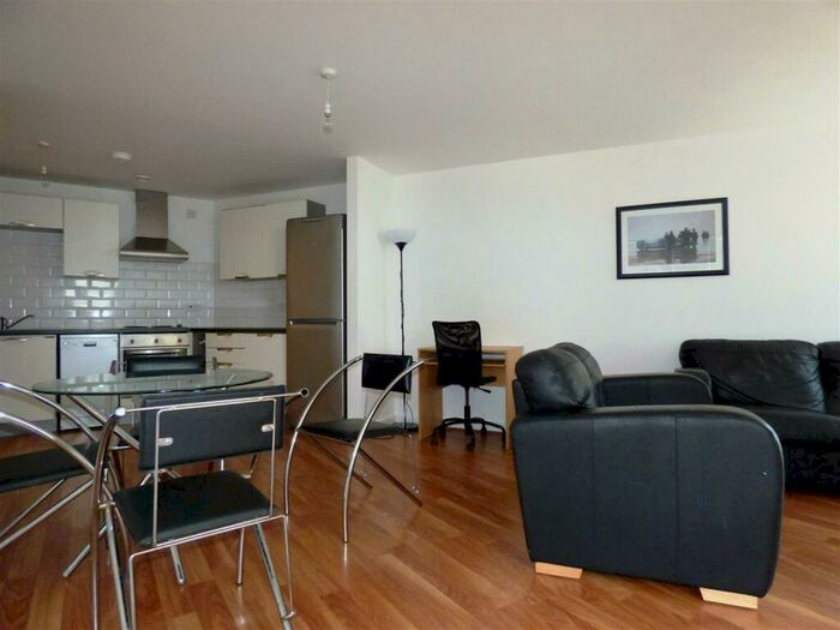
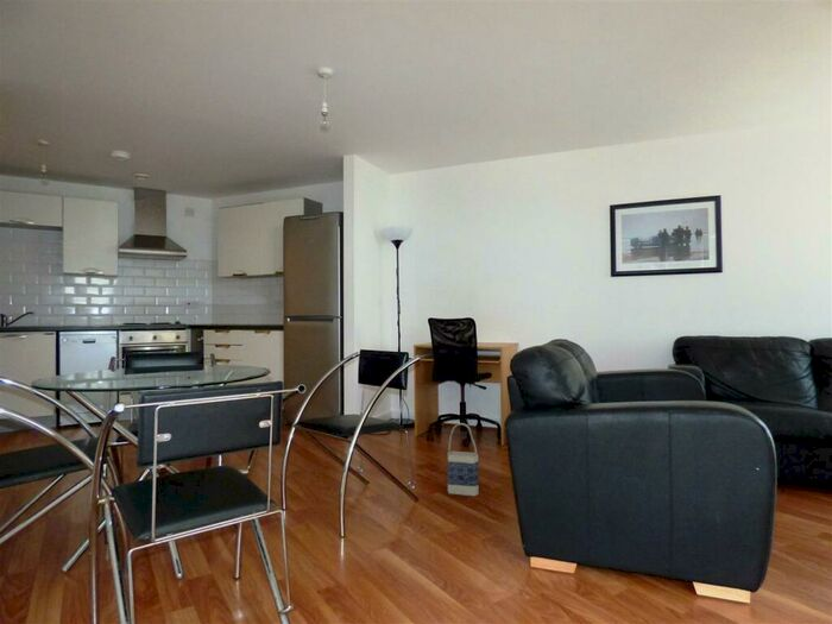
+ bag (462, 458)
